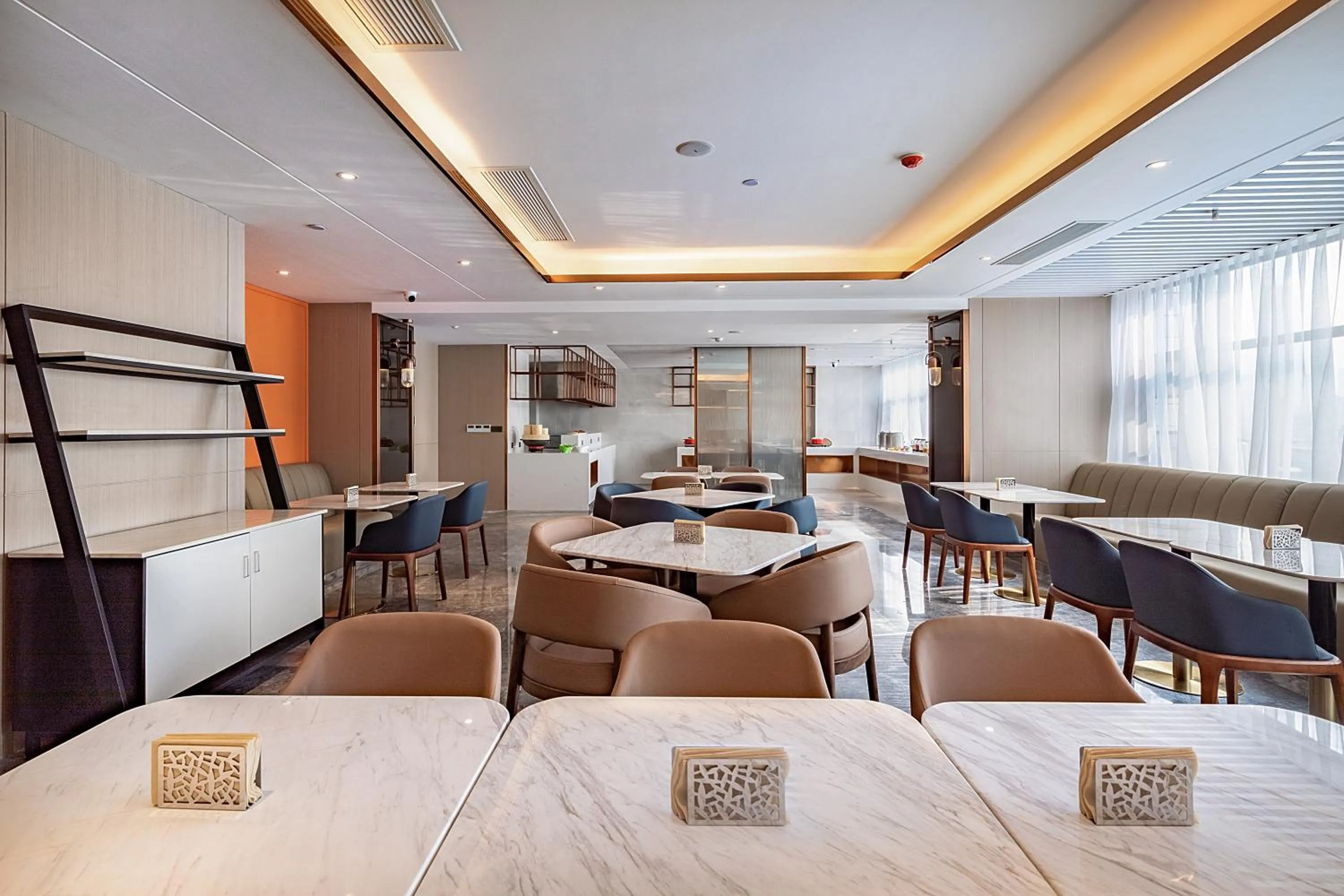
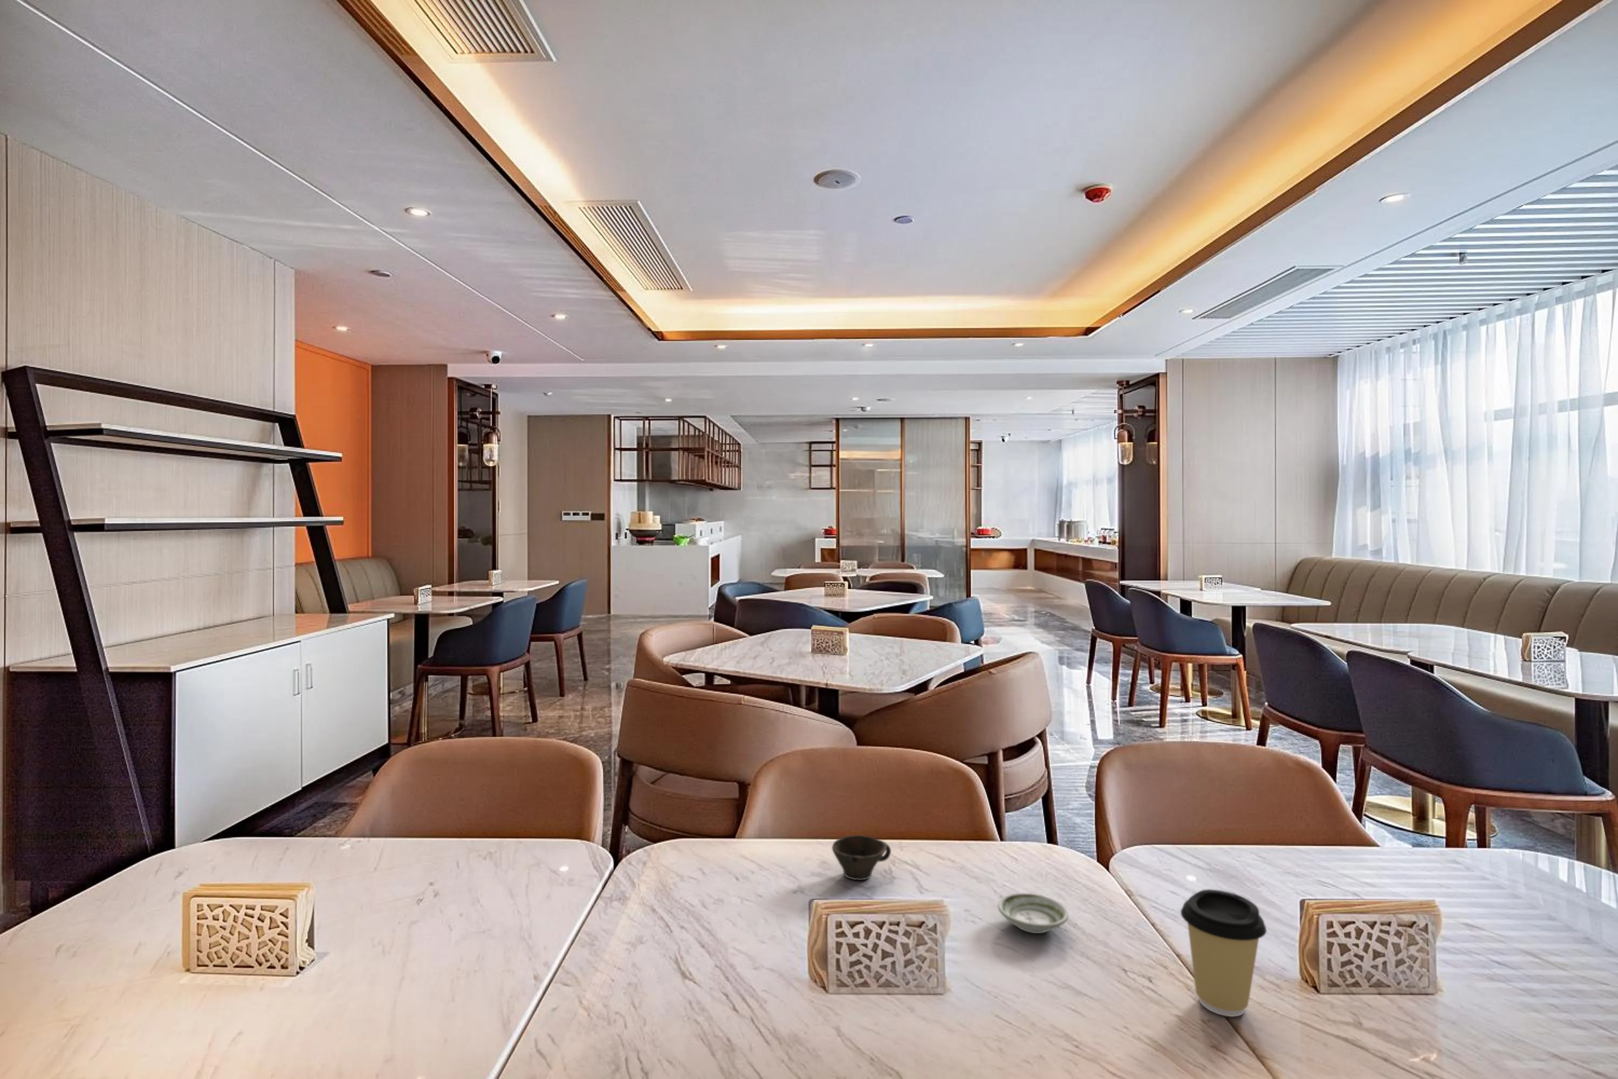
+ saucer (1032, 916)
+ coffee cup (1222, 954)
+ cup (862, 860)
